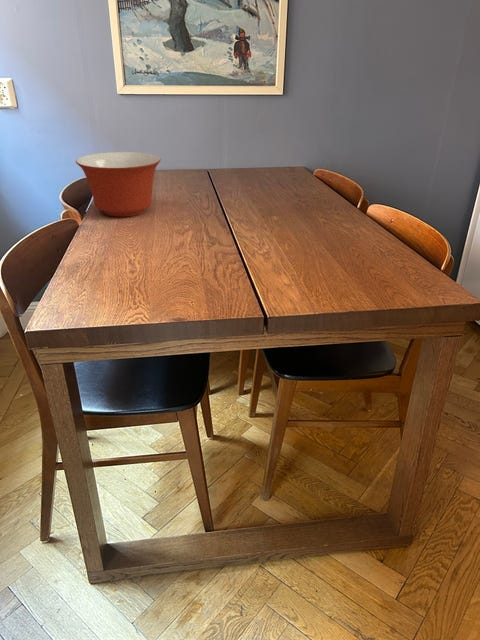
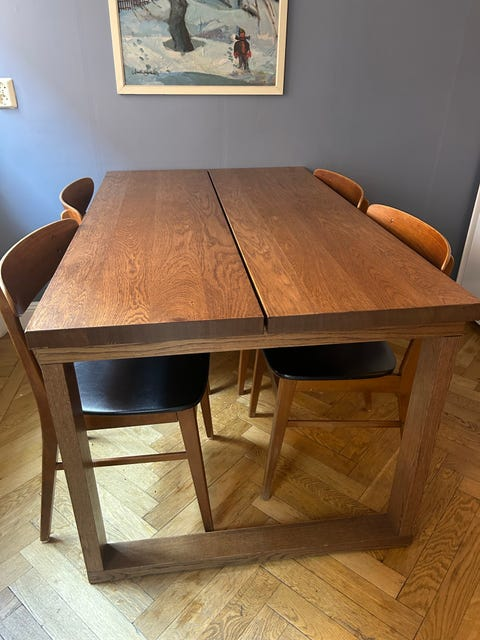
- mixing bowl (121, 185)
